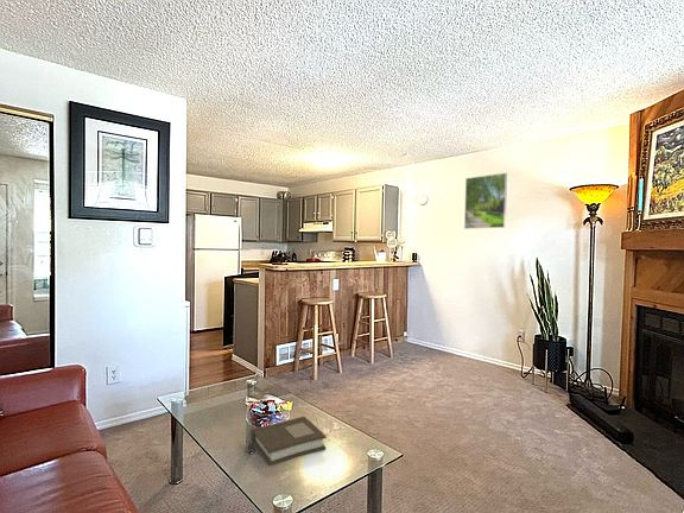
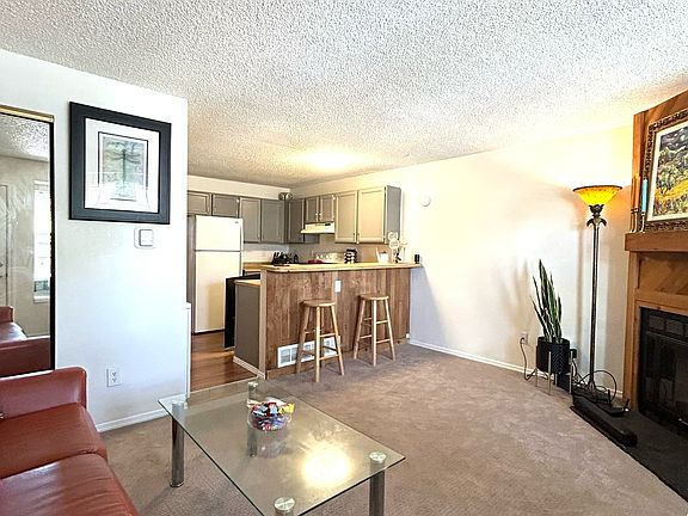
- book (287, 438)
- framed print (484, 202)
